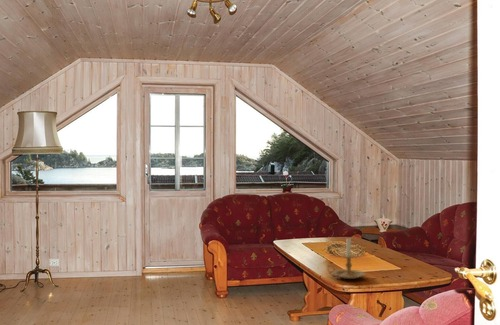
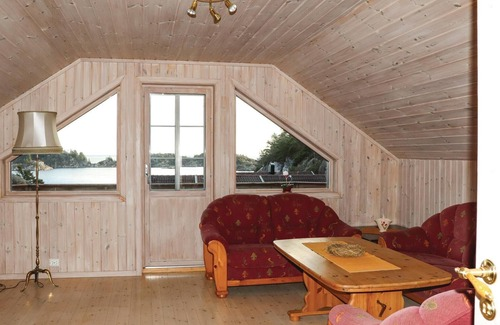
- candle holder (348, 257)
